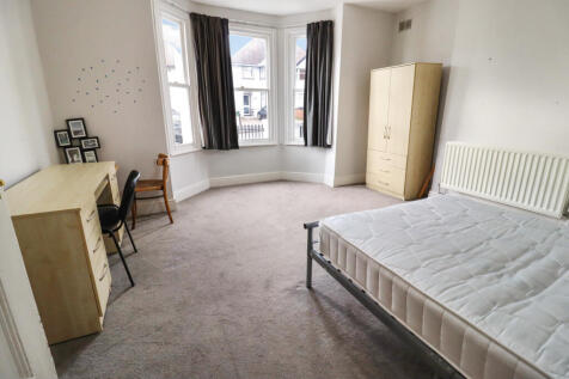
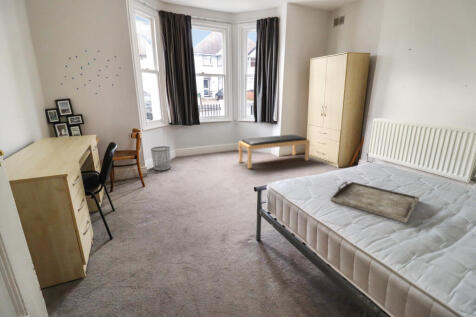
+ waste bin (161, 158)
+ bench (272, 147)
+ serving tray (375, 195)
